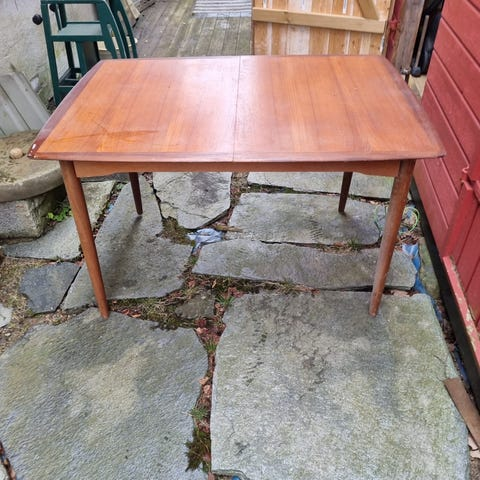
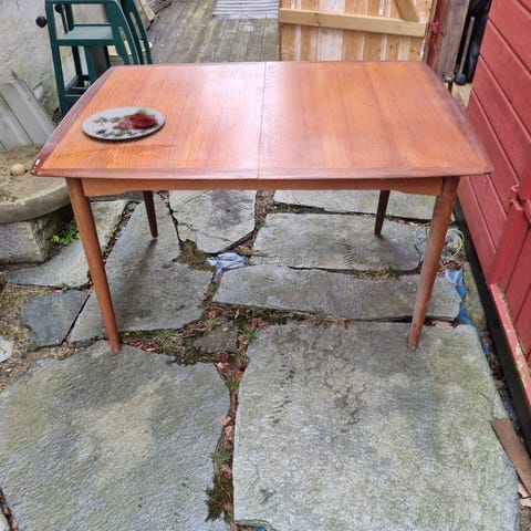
+ plate (123, 121)
